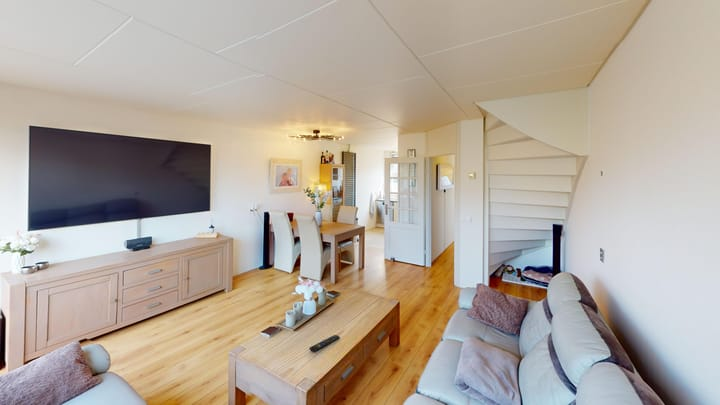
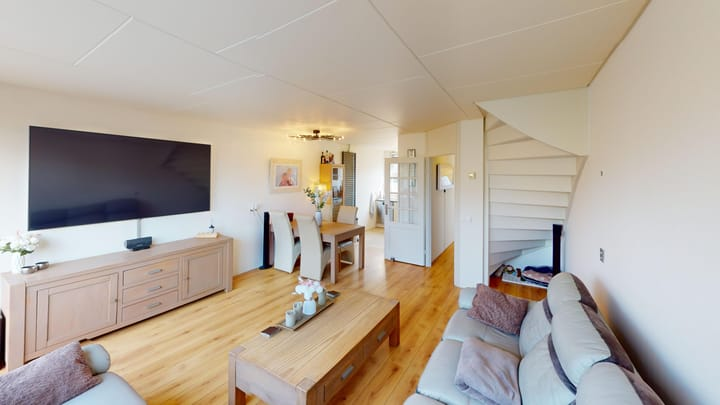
- remote control (325, 343)
